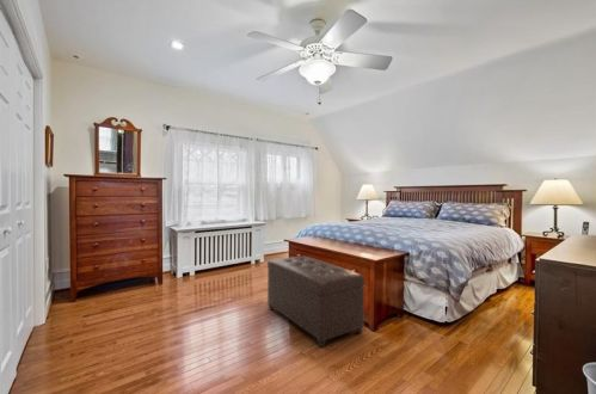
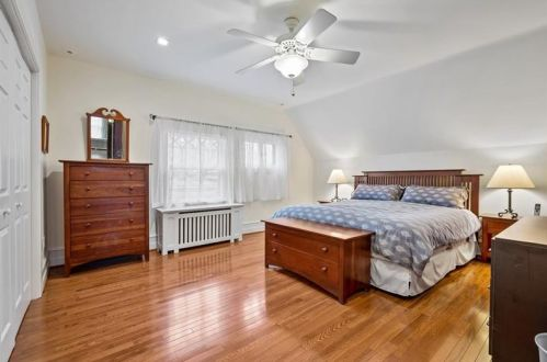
- ottoman (311, 293)
